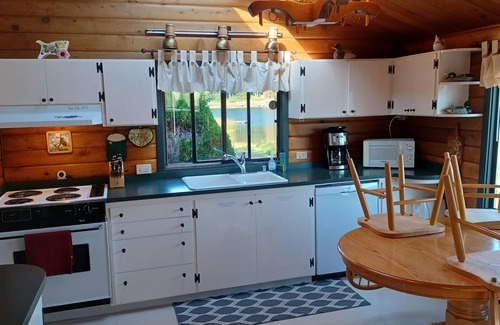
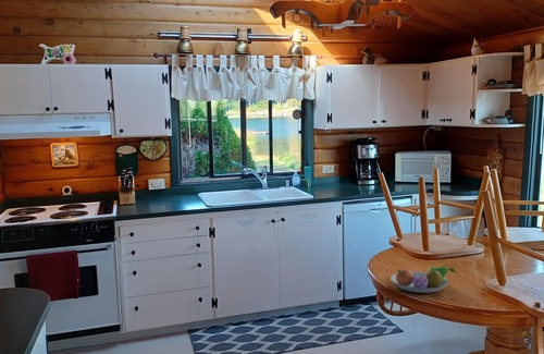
+ fruit bowl (421, 274)
